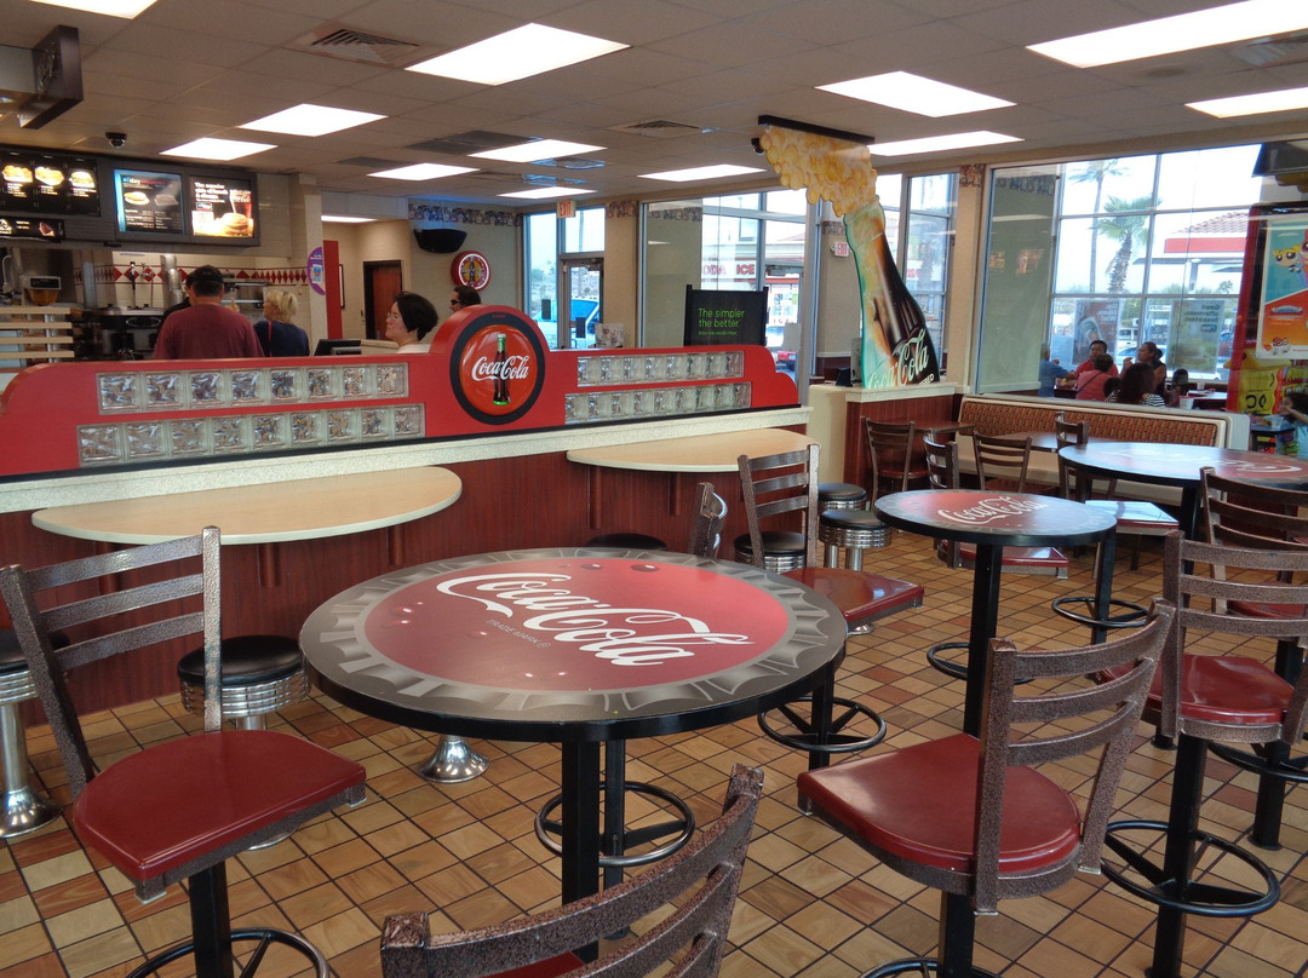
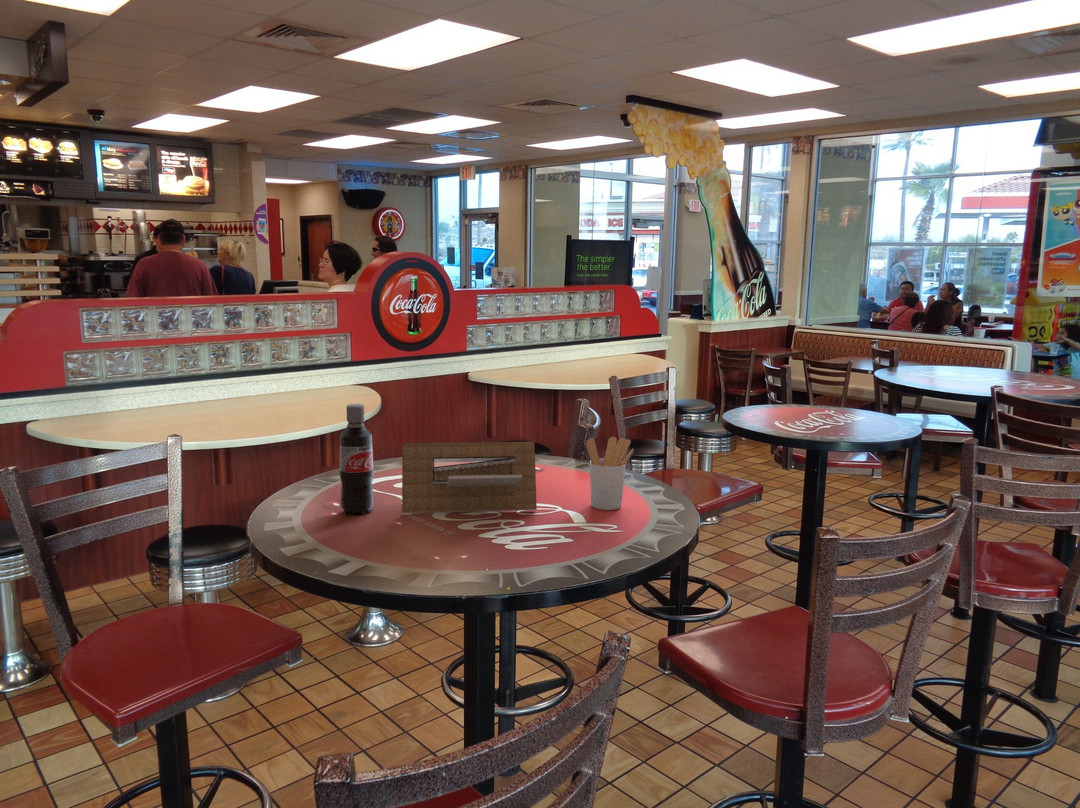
+ utensil holder (610, 471)
+ pop (356, 458)
+ architectural model (469, 477)
